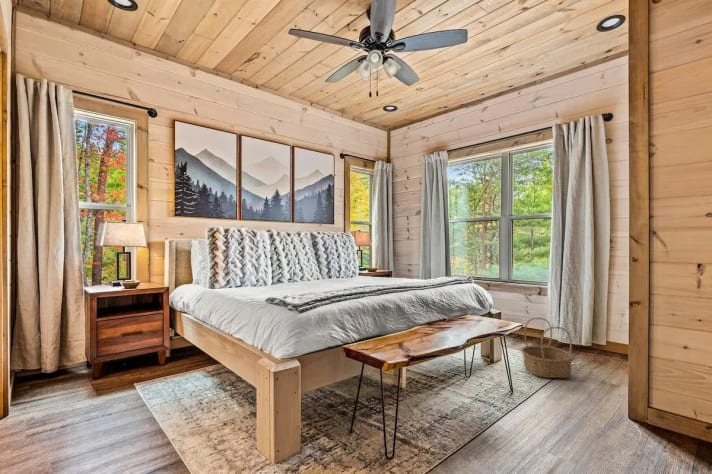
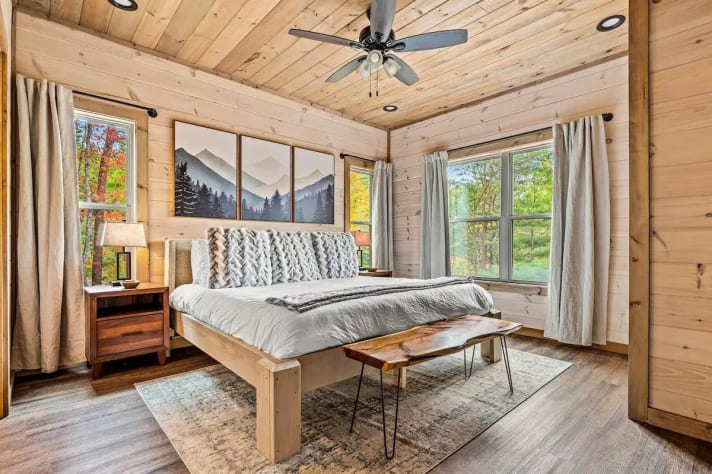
- basket (546, 347)
